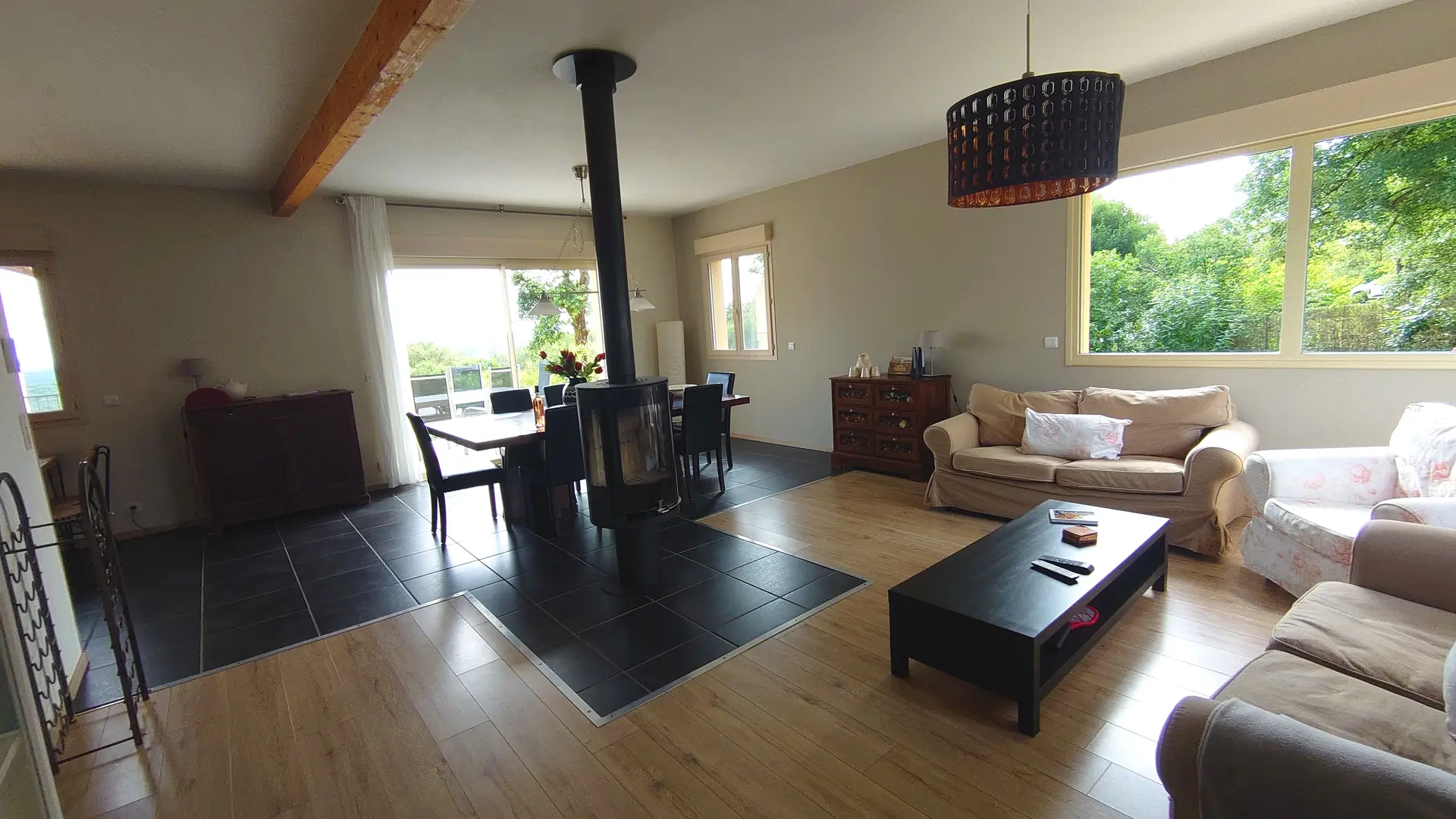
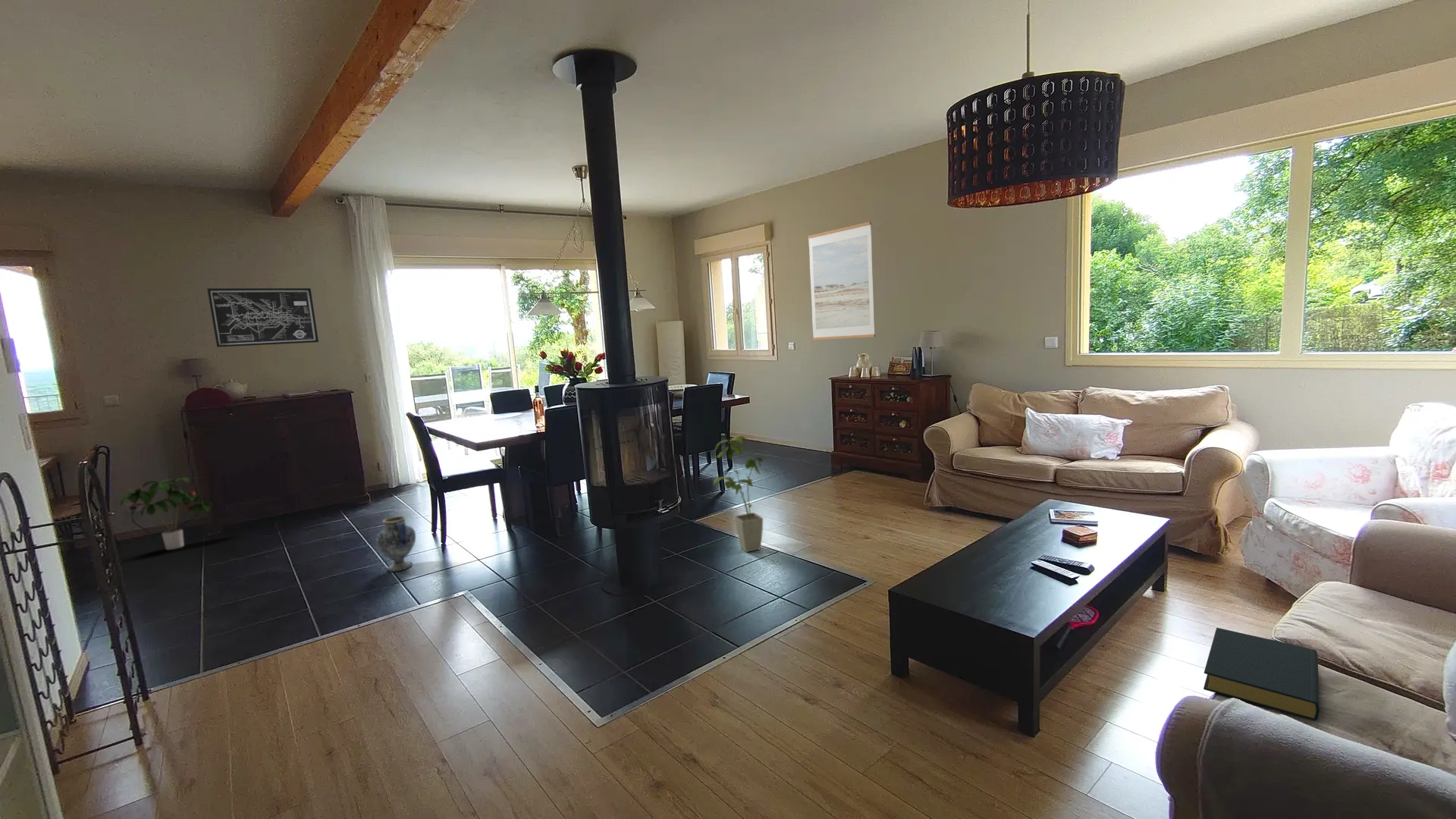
+ house plant (736, 494)
+ ceramic jug (397, 543)
+ wall art (840, 284)
+ wall art (265, 316)
+ hardback book (1261, 669)
+ potted plant (169, 513)
